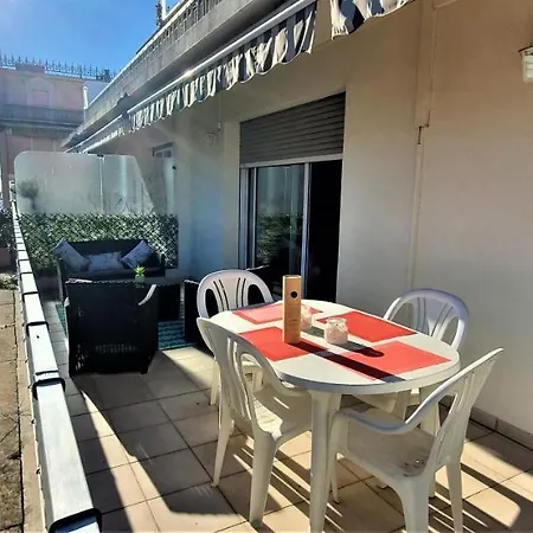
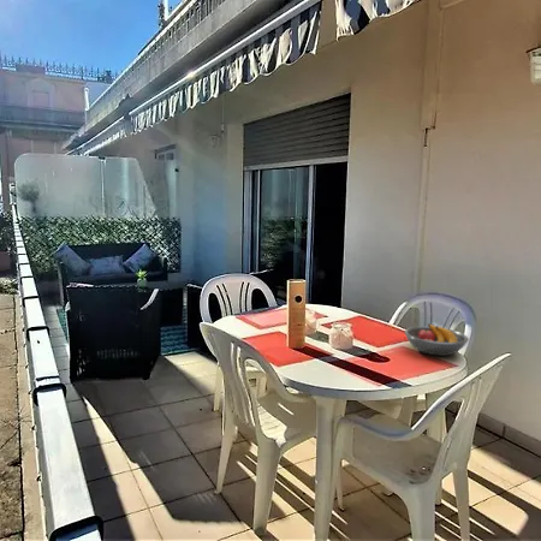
+ fruit bowl (435, 340)
